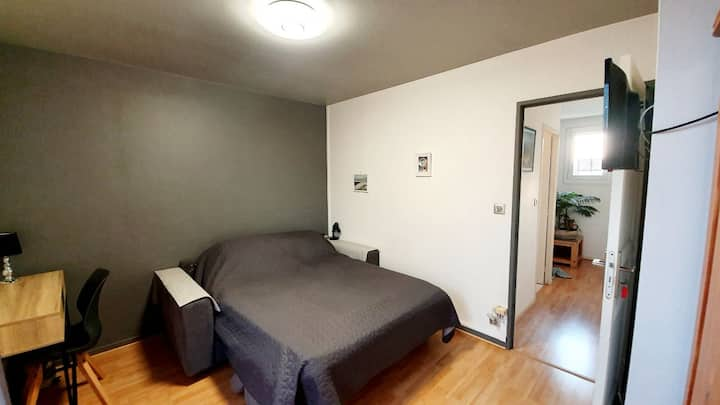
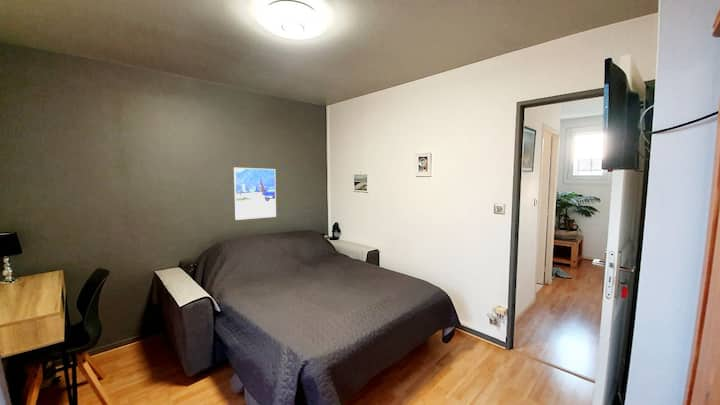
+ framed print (255, 193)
